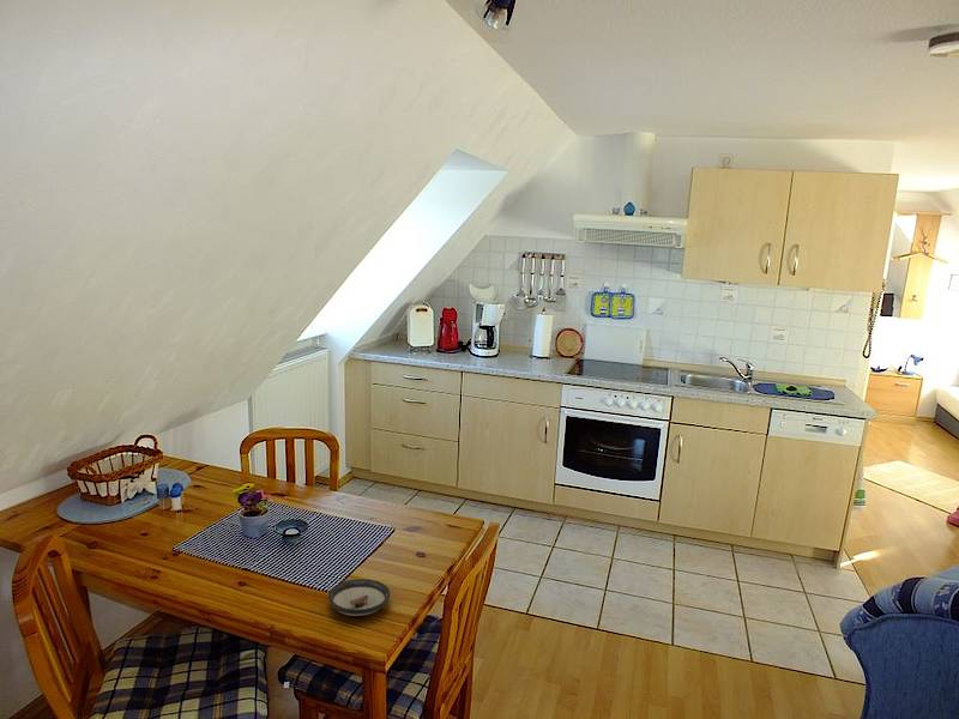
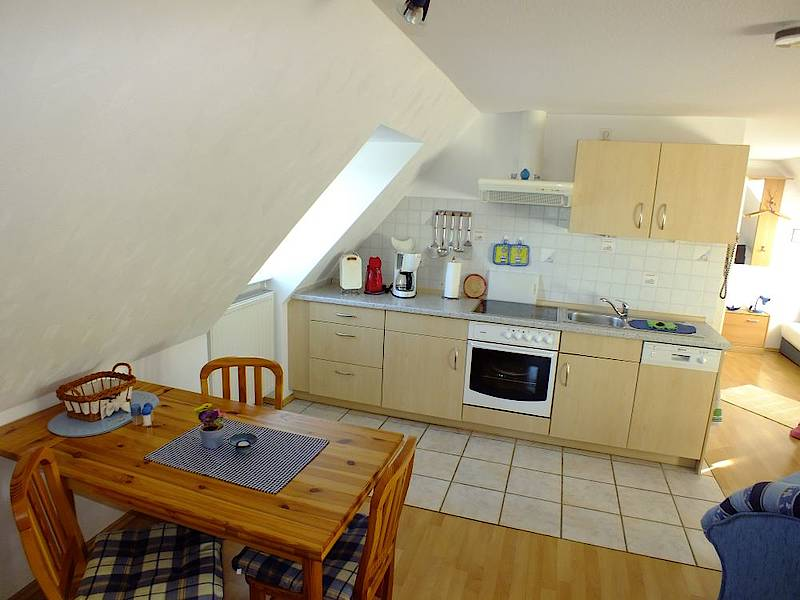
- saucer (358, 600)
